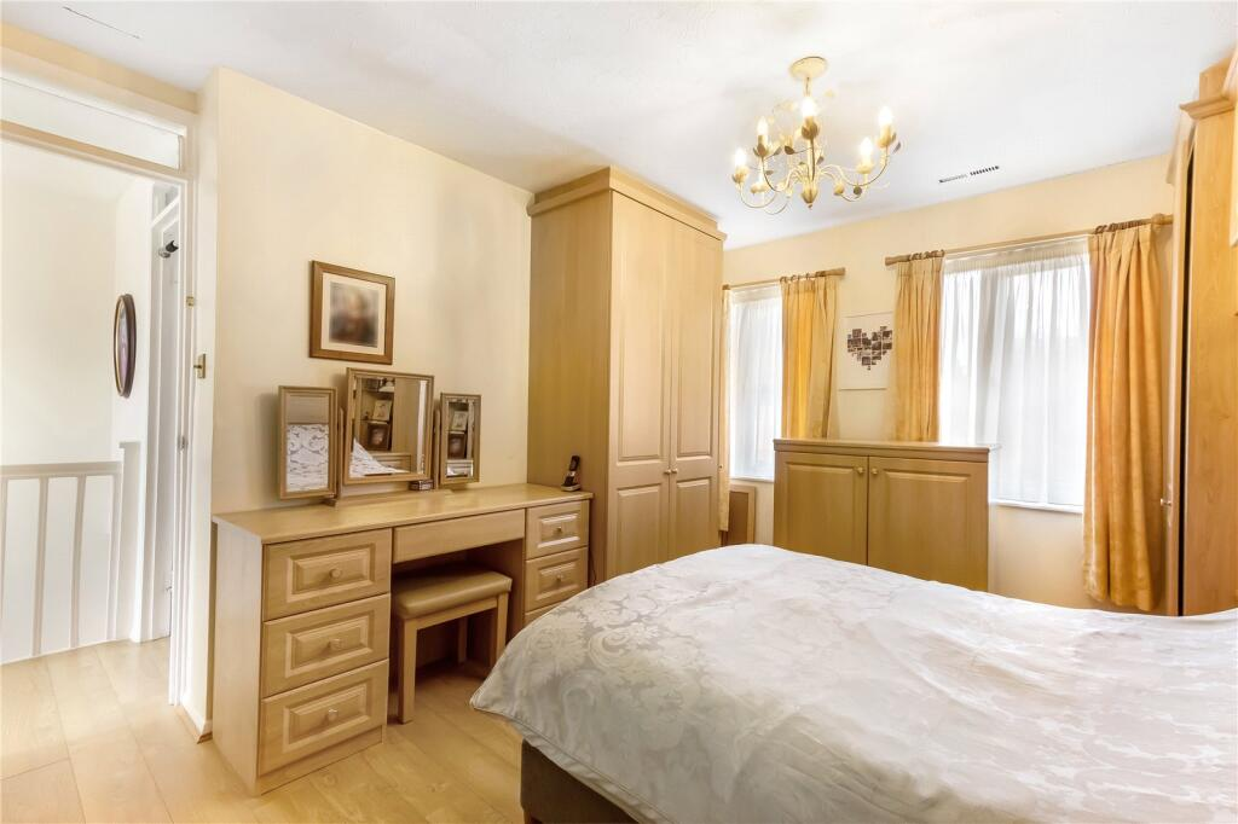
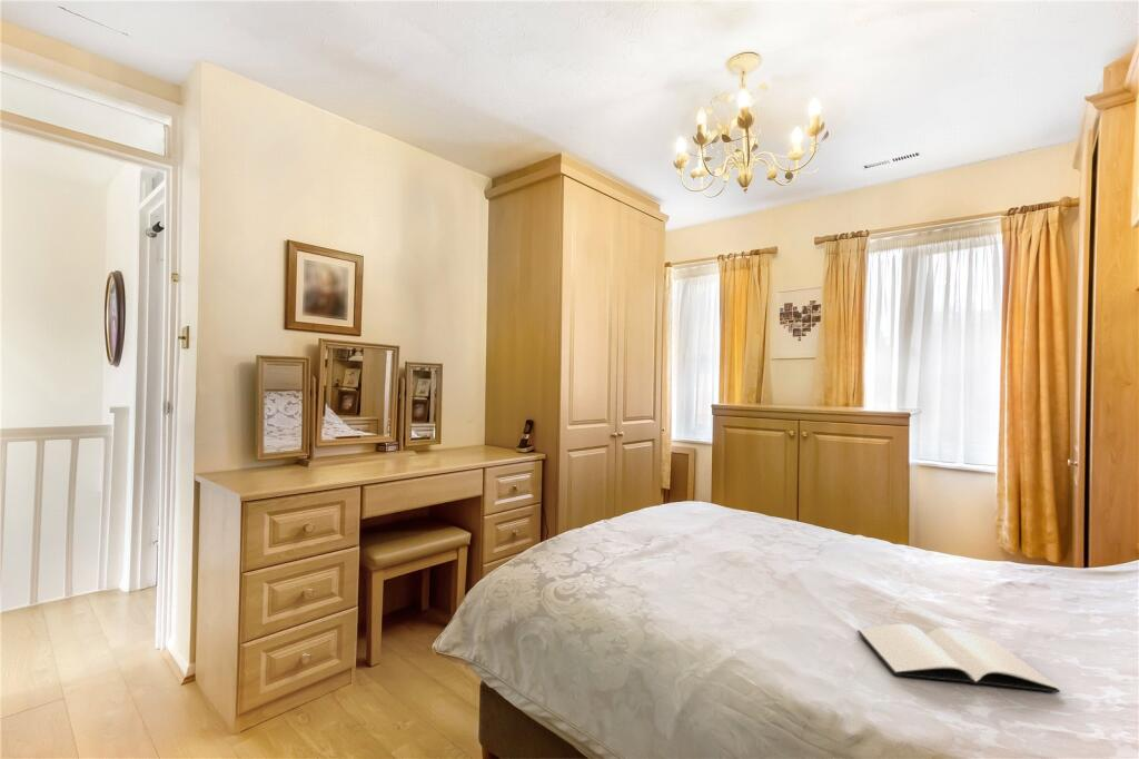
+ book (948, 652)
